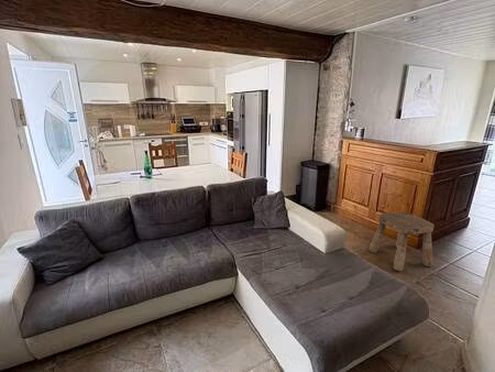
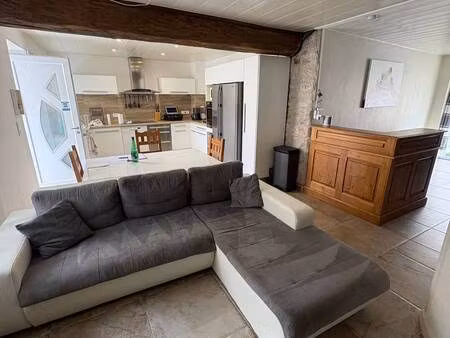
- stool (402, 239)
